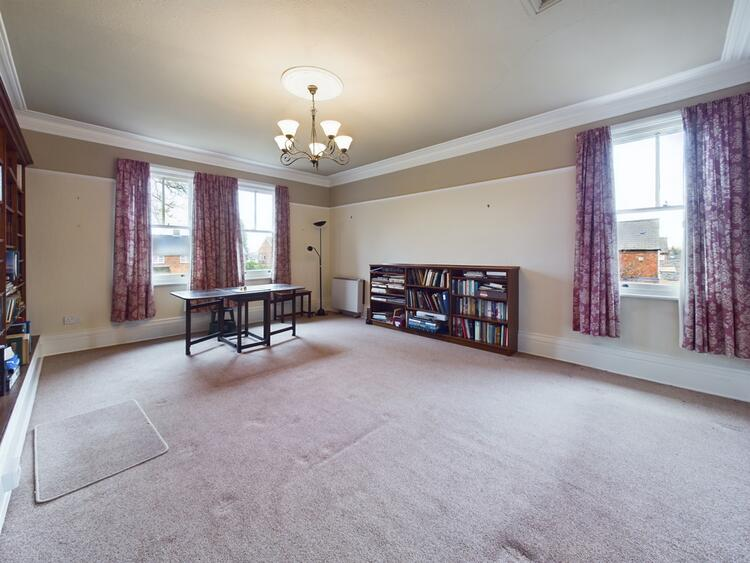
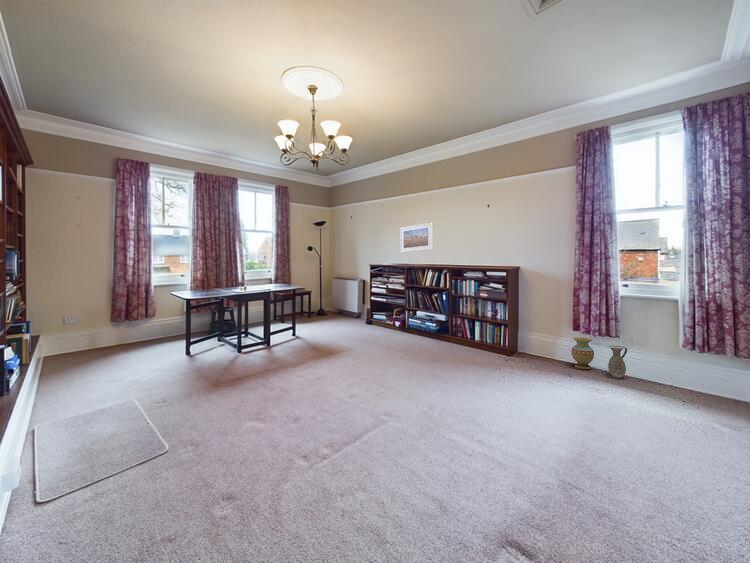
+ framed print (415, 238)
+ ceramic jug (616, 361)
+ vase (582, 352)
